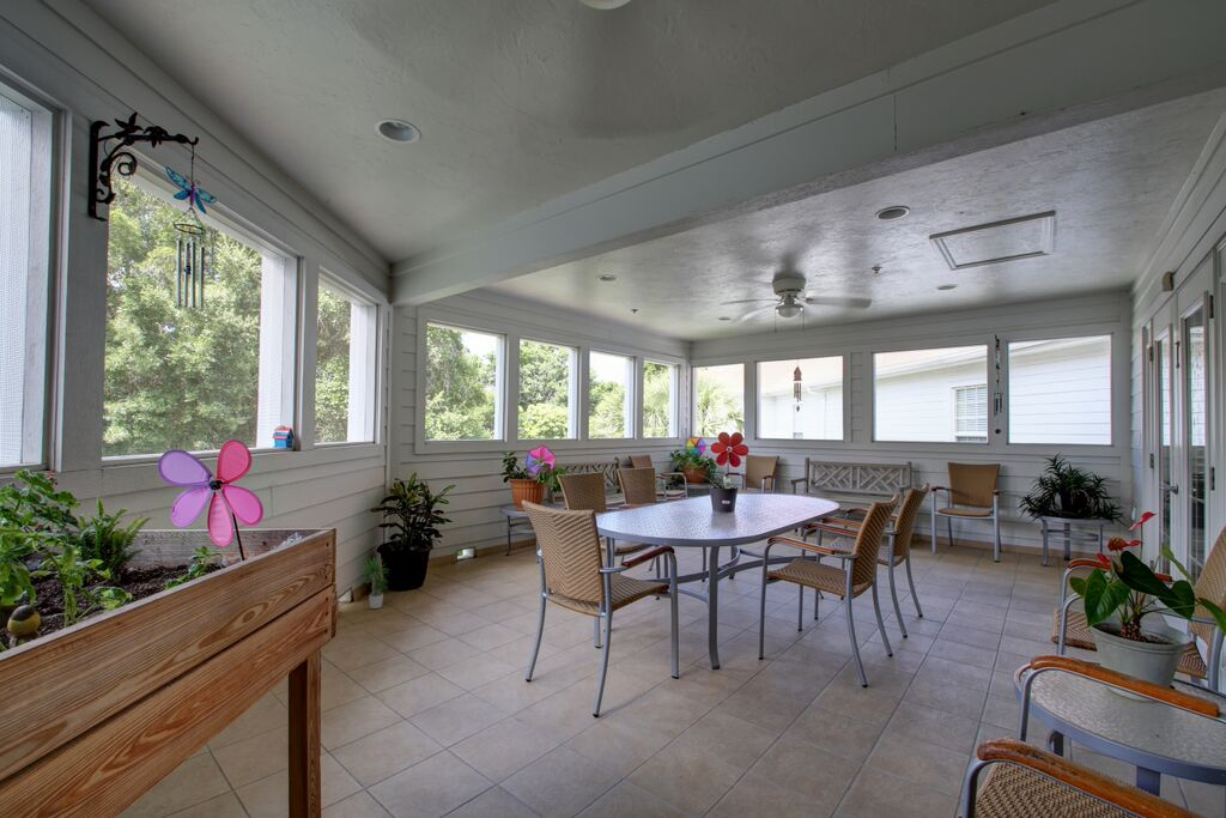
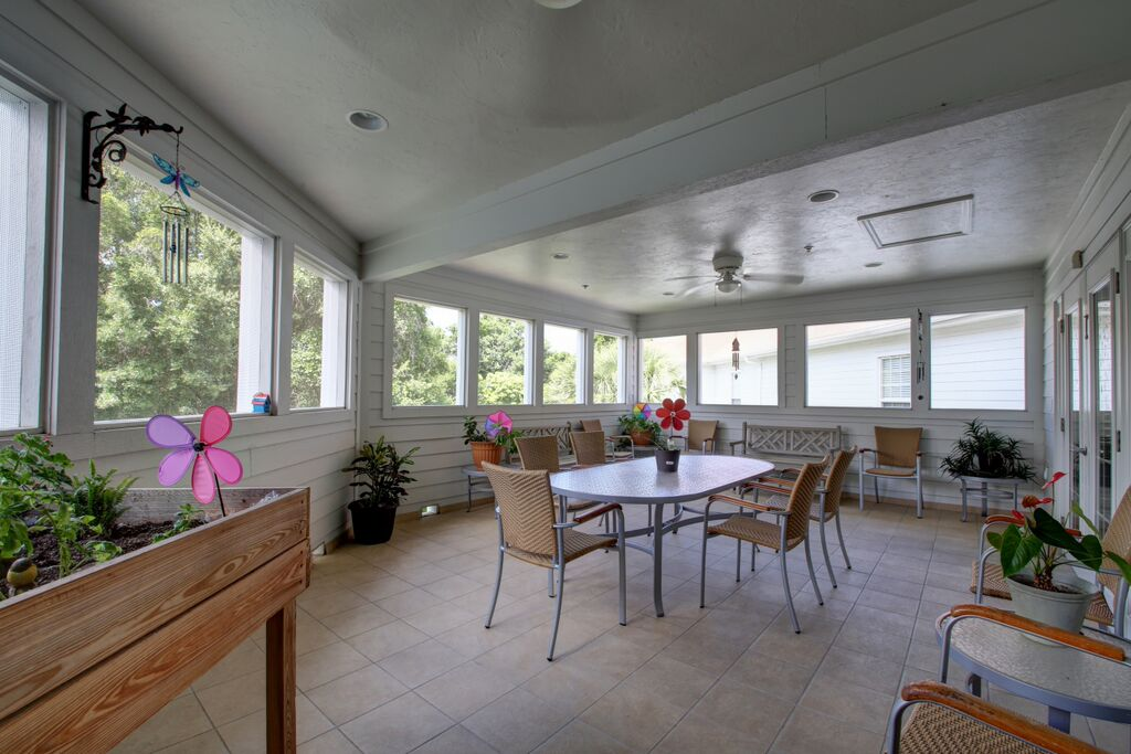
- potted plant (374, 582)
